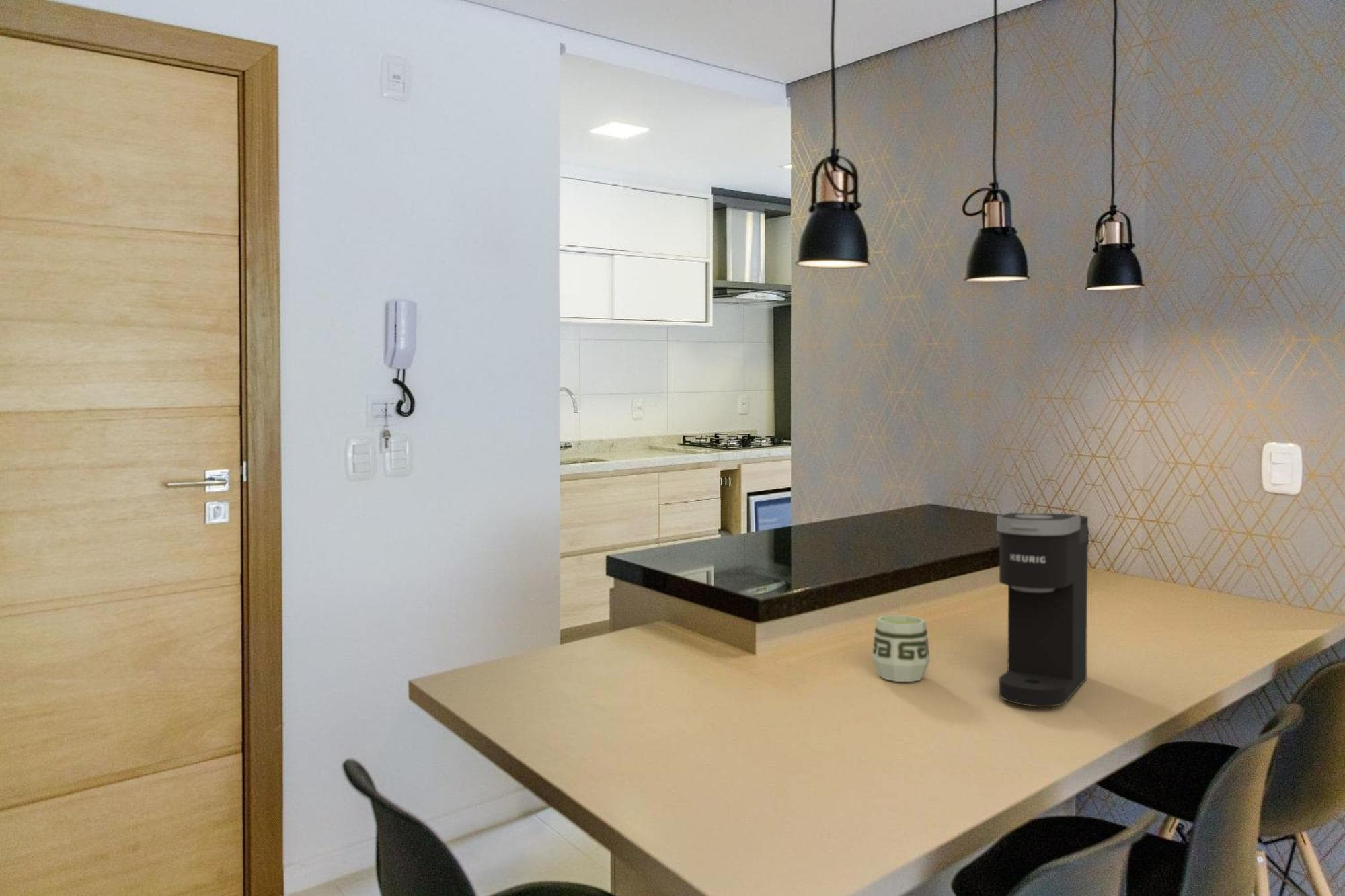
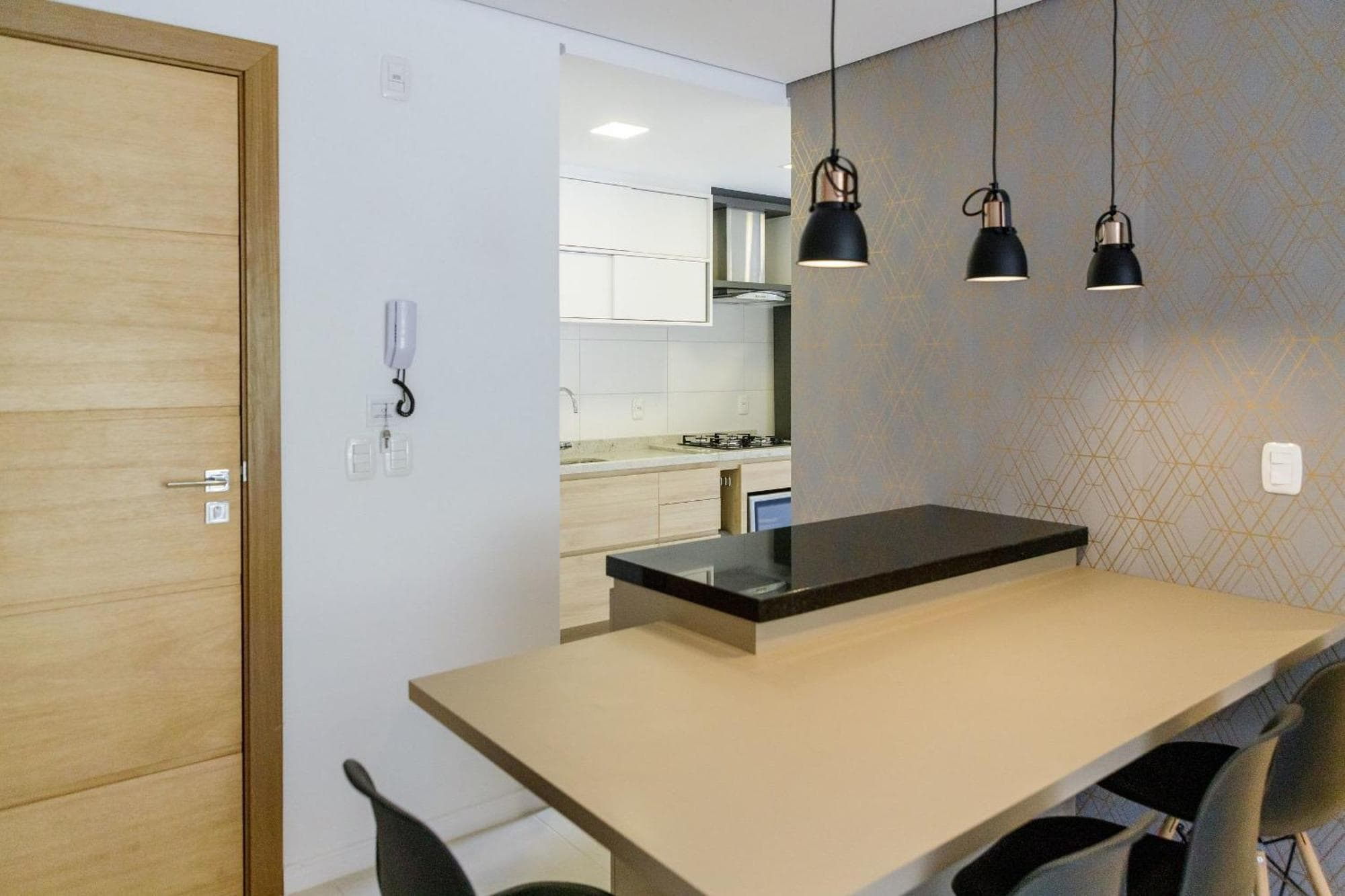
- cup (900, 648)
- coffee maker (1044, 600)
